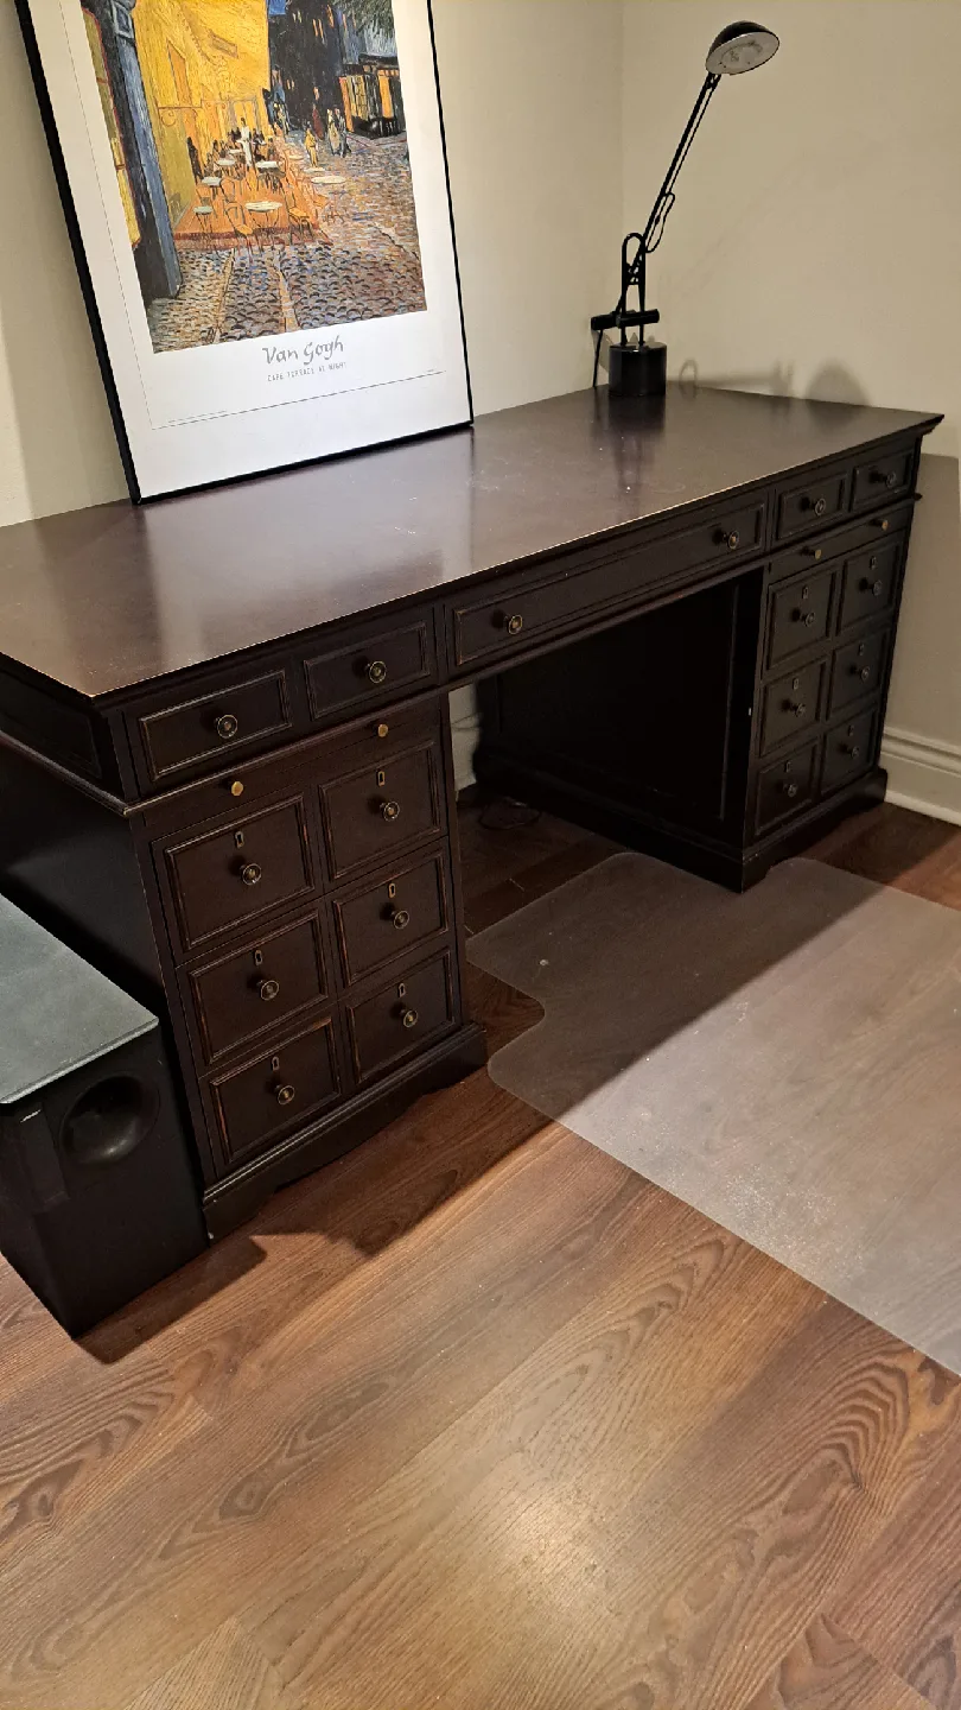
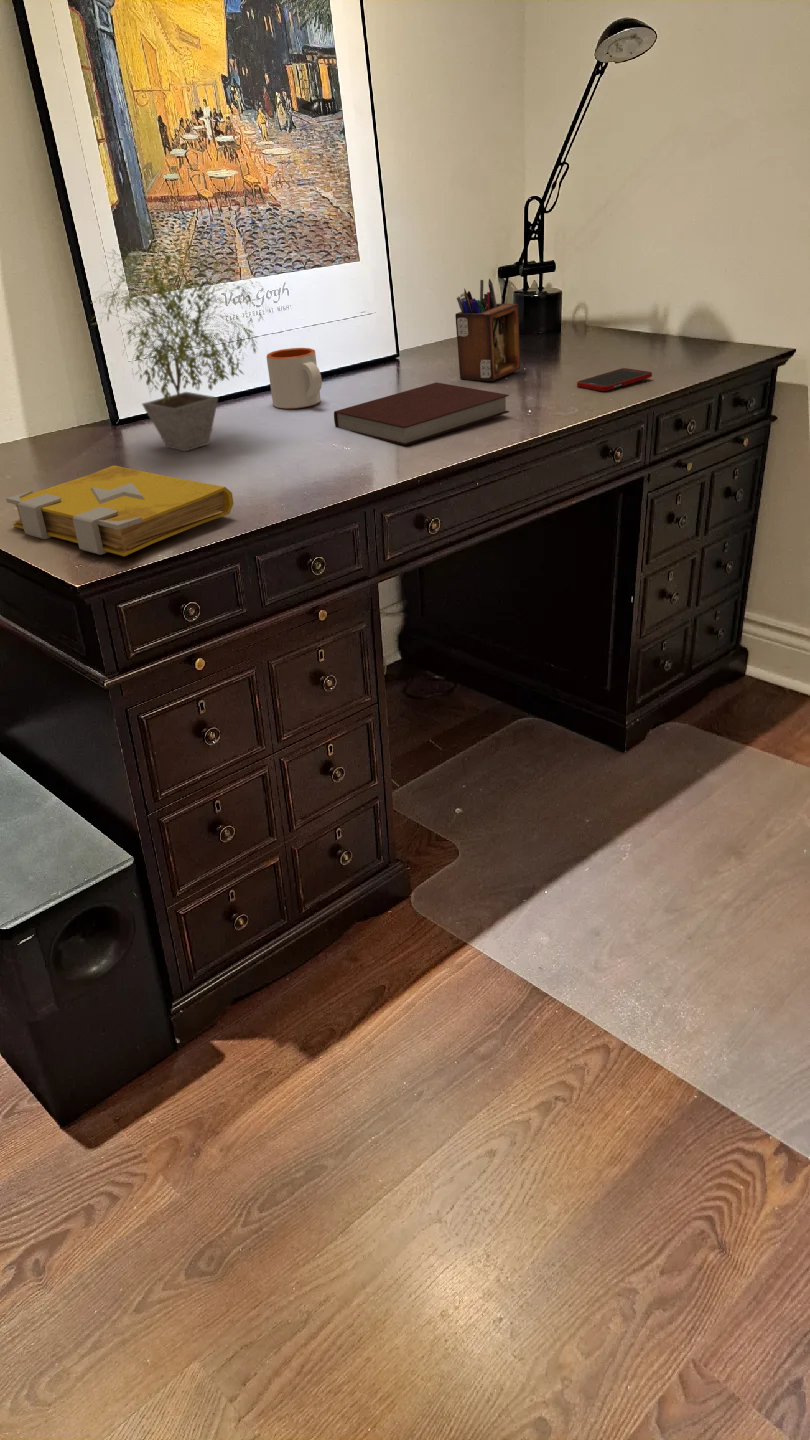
+ spell book (113, 504)
+ mug (298, 379)
+ notebook (421, 411)
+ potted plant (185, 336)
+ desk organizer (488, 329)
+ cell phone (614, 379)
